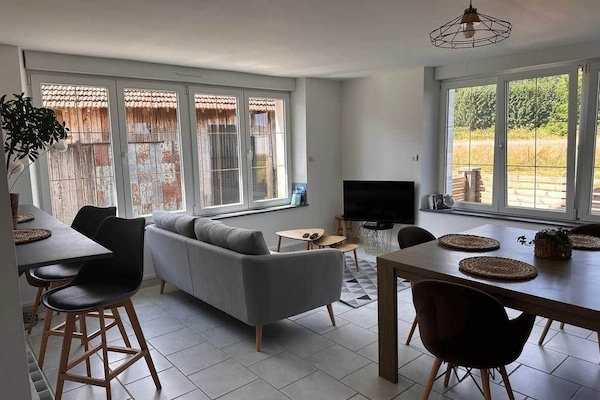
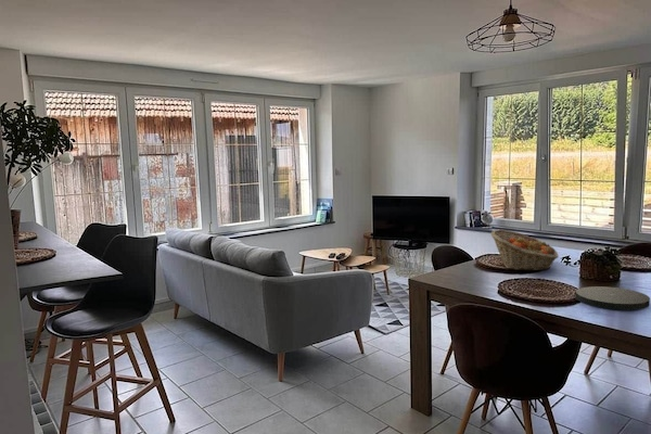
+ fruit basket (523, 248)
+ plate (611, 297)
